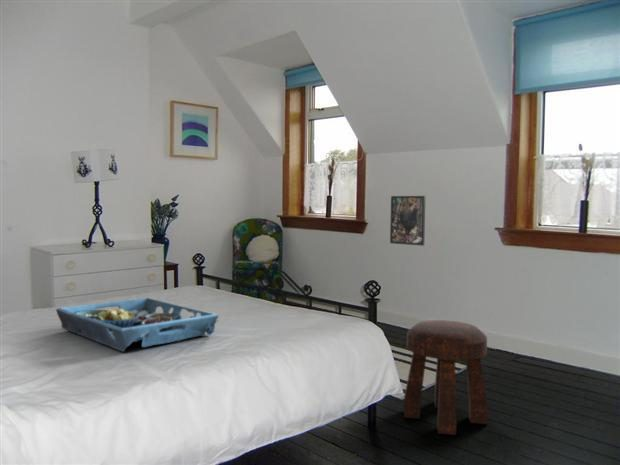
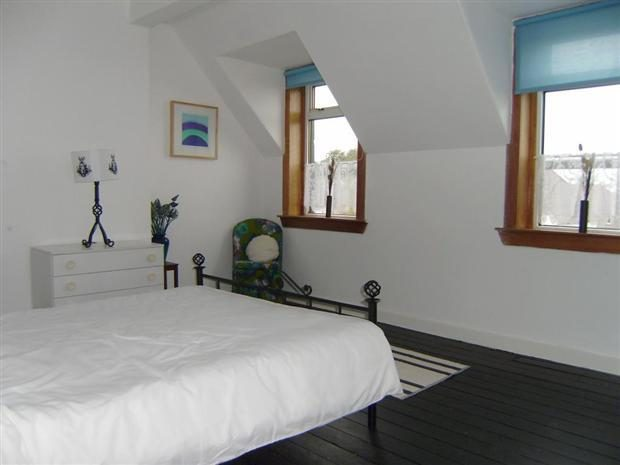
- stool (445, 371)
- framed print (407, 220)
- serving tray (135, 320)
